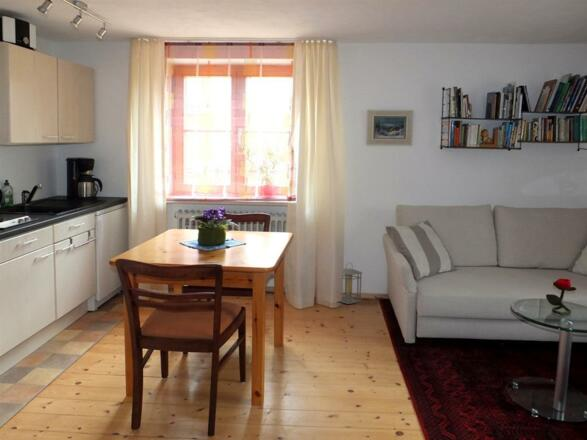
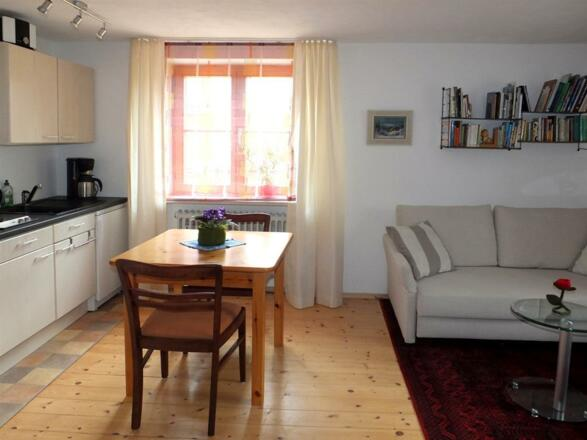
- lantern (348, 281)
